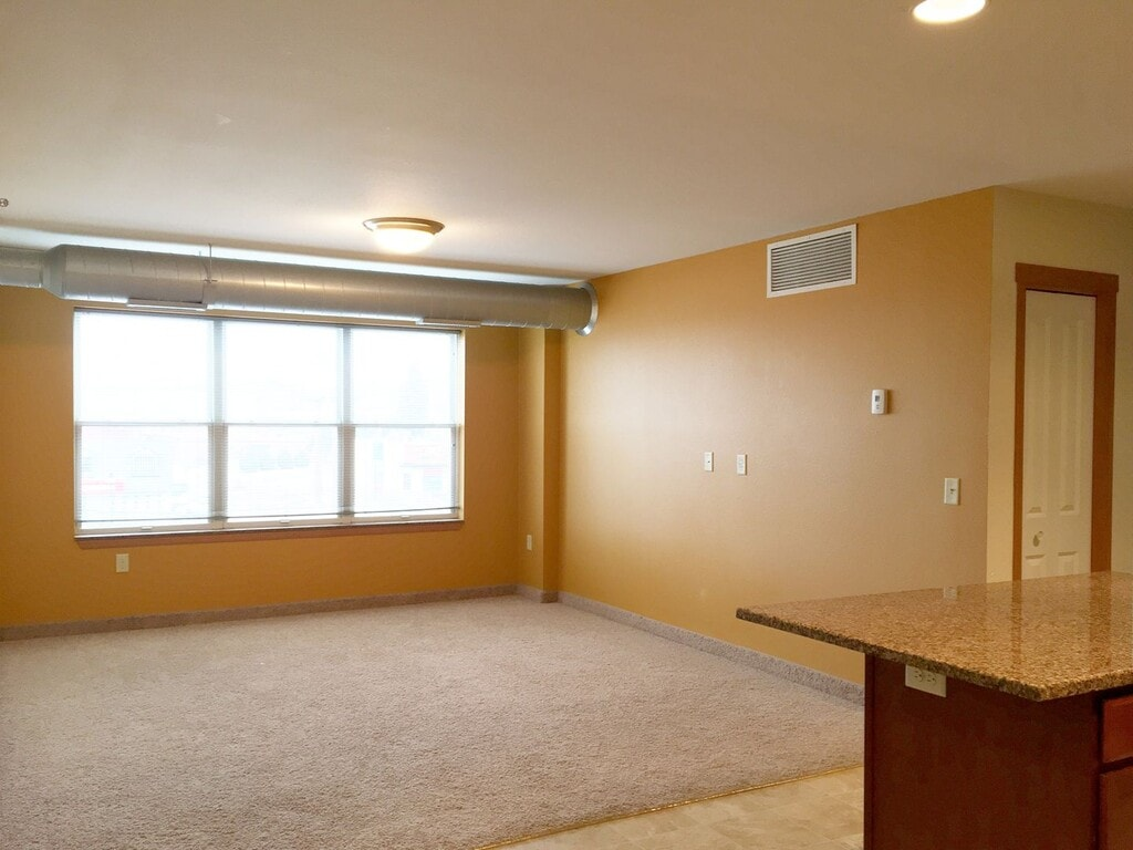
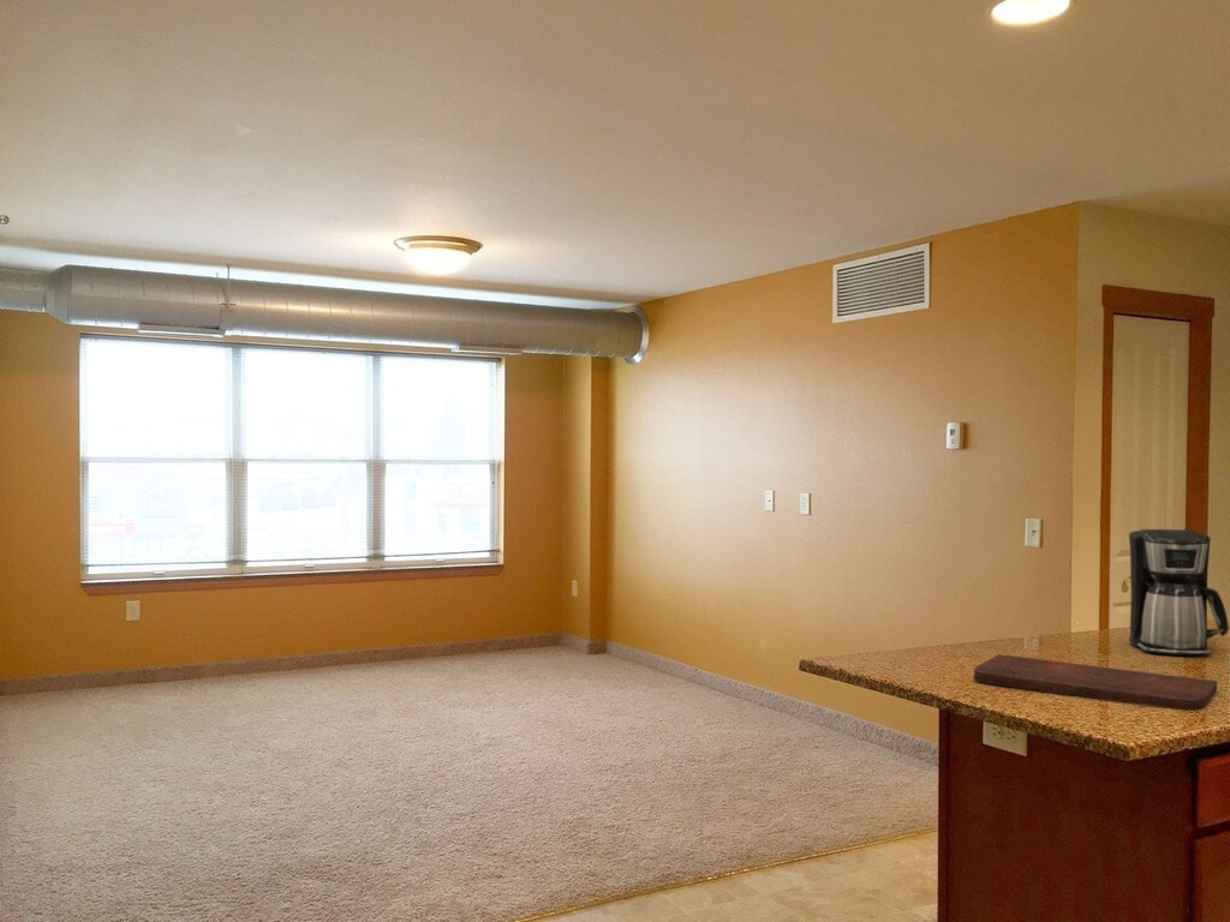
+ coffee maker (1177, 588)
+ cutting board (1089, 681)
